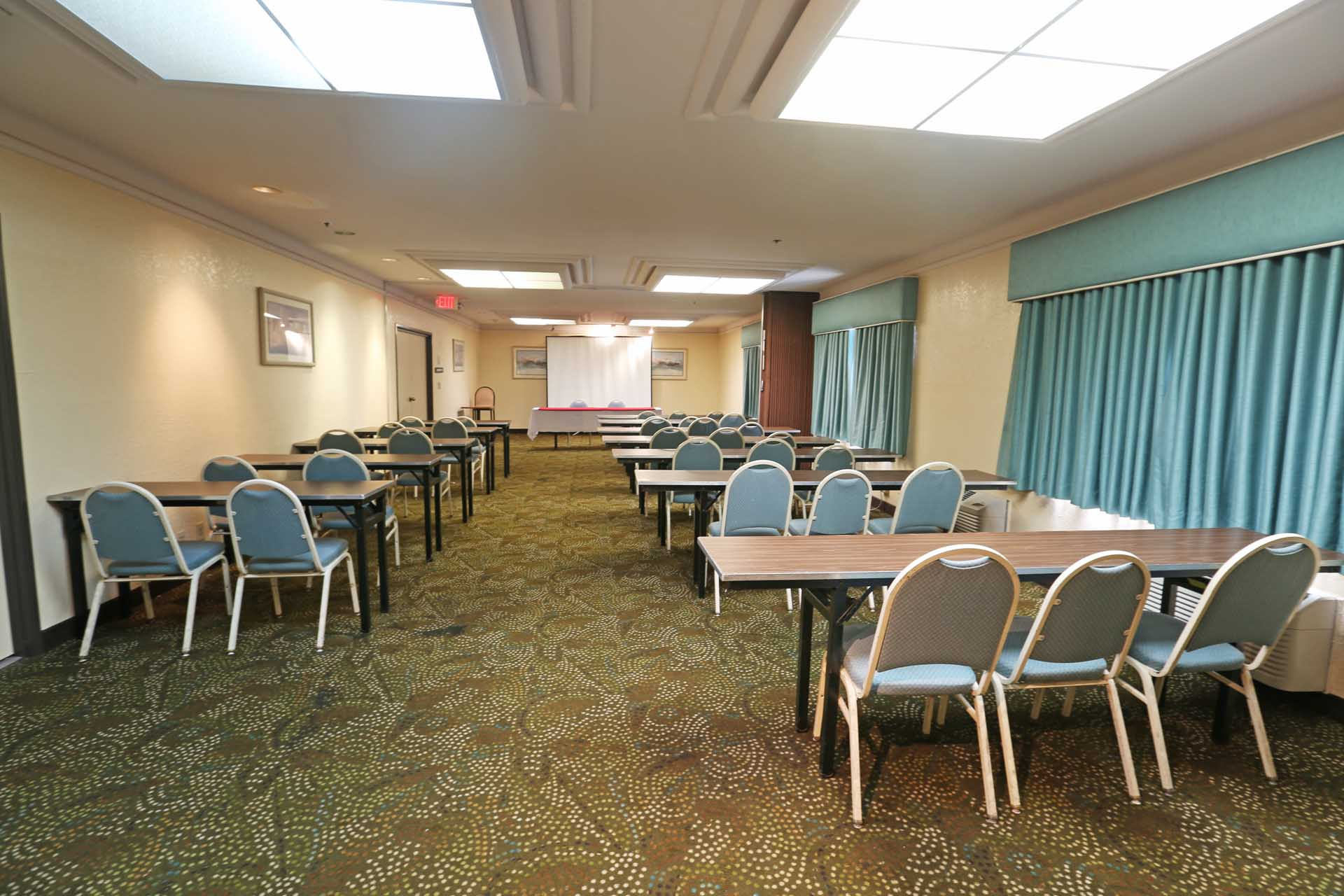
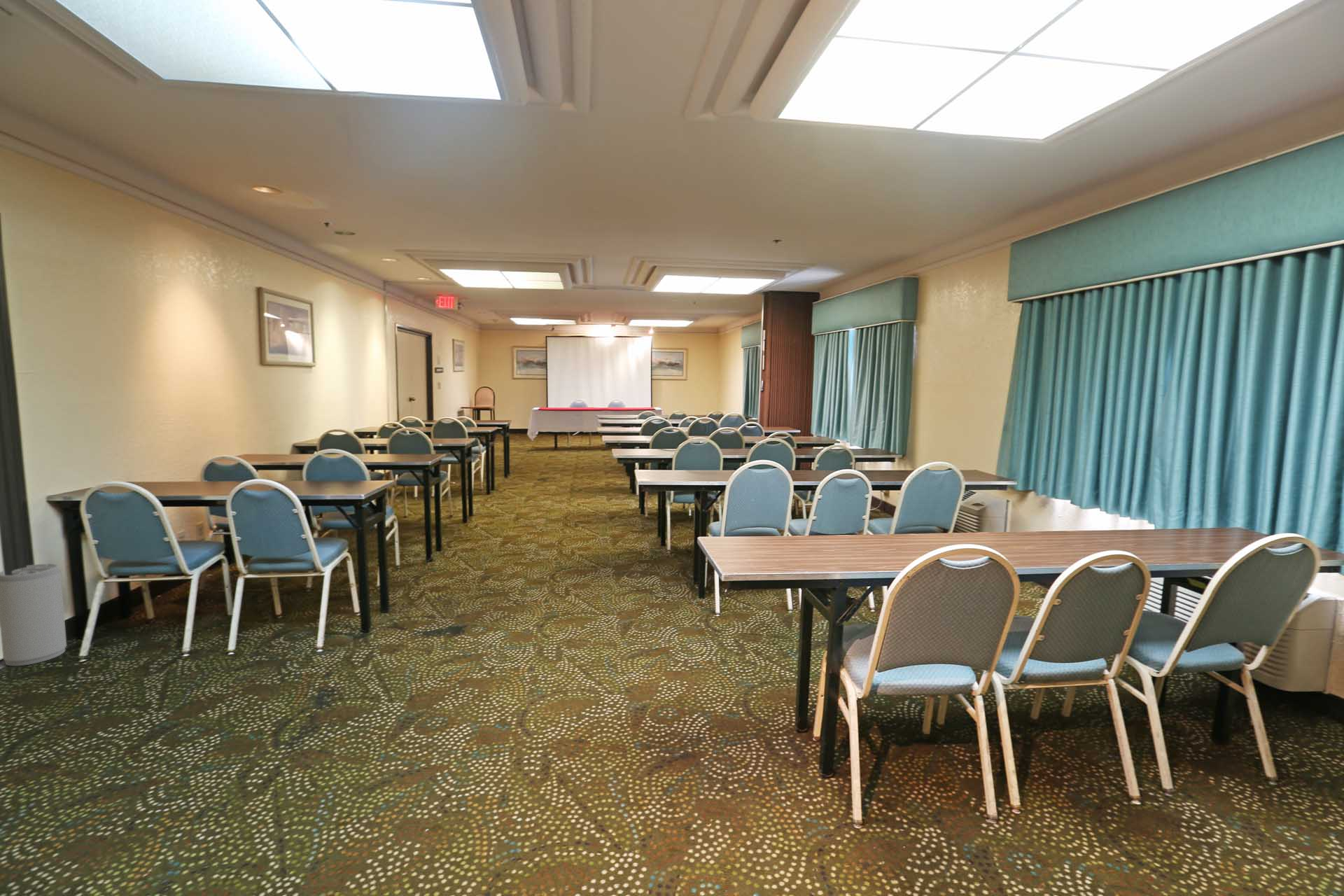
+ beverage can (32, 613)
